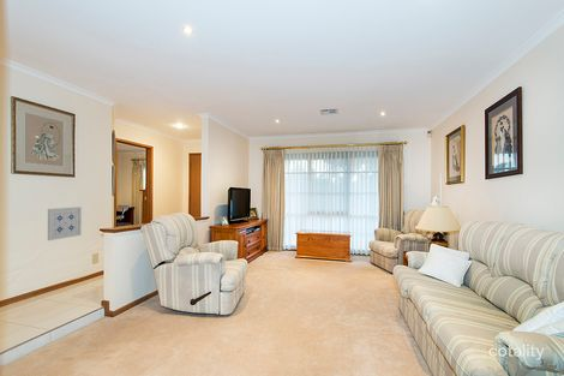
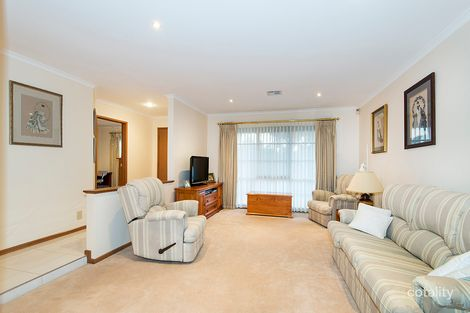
- wall art (65, 222)
